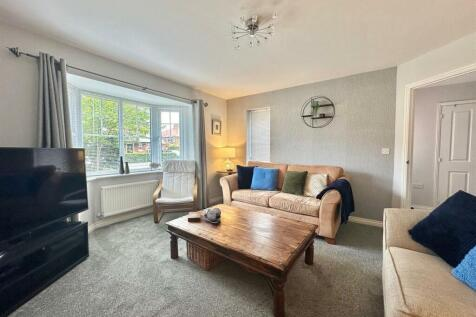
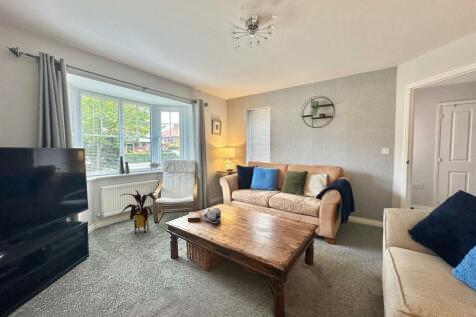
+ house plant (142, 210)
